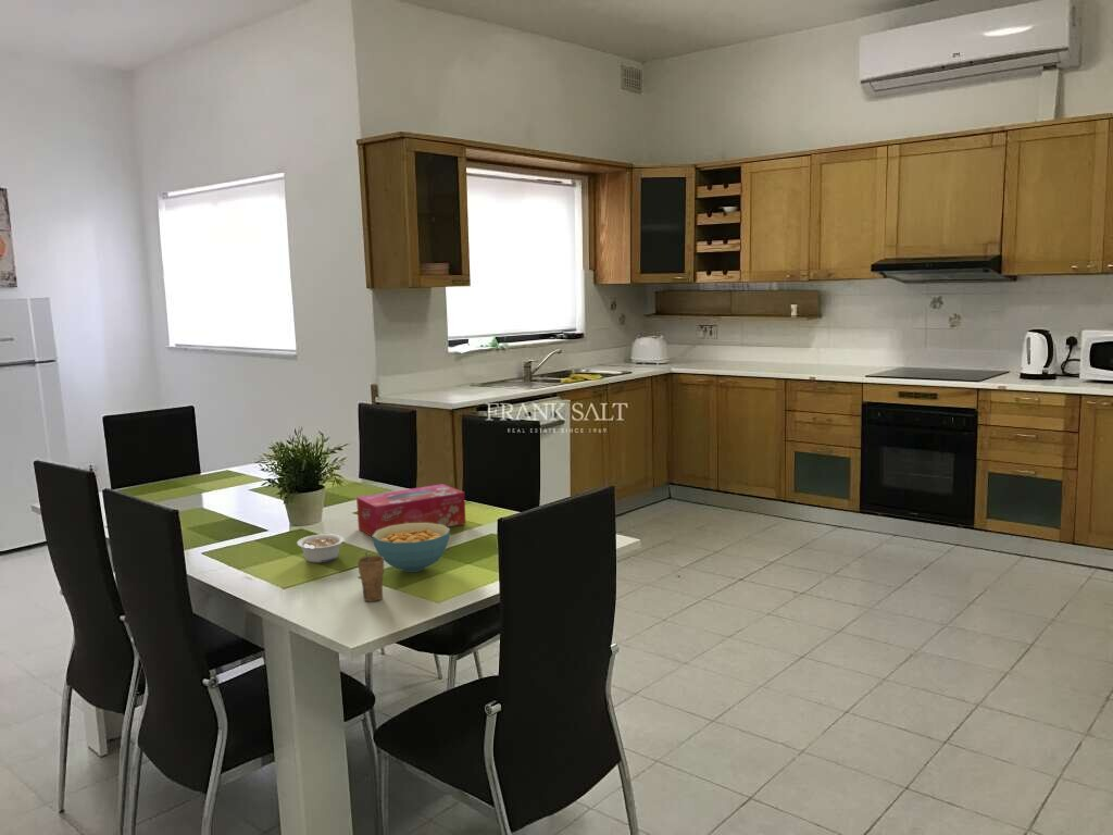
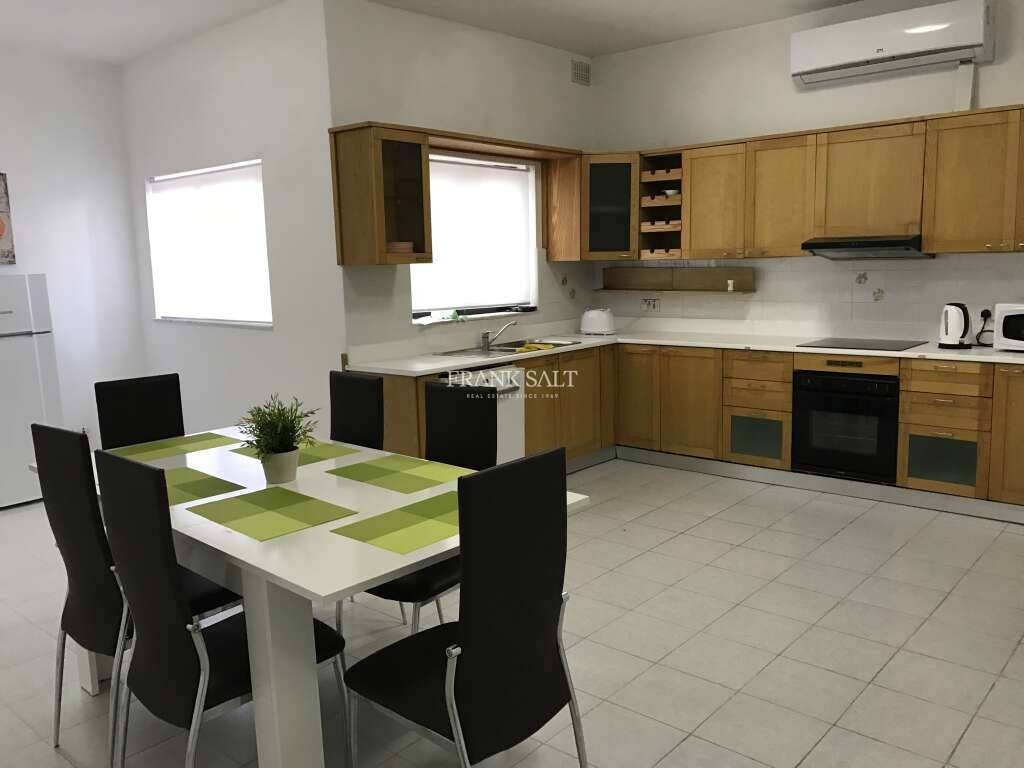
- cup (372, 573)
- legume (321, 548)
- cereal bowl (412, 550)
- tissue box (411, 510)
